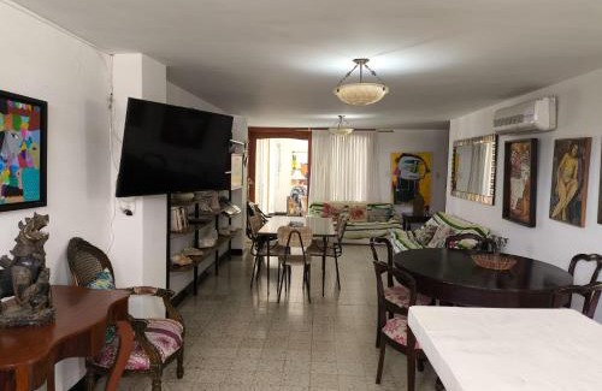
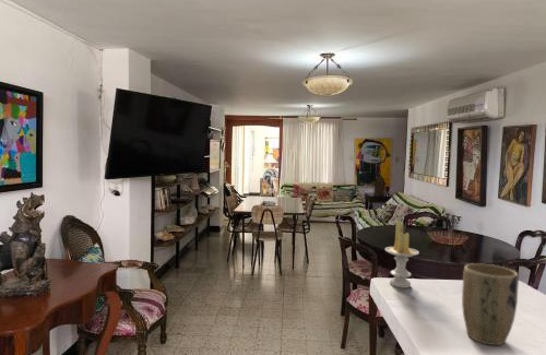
+ plant pot (488, 304)
+ candle (401, 252)
